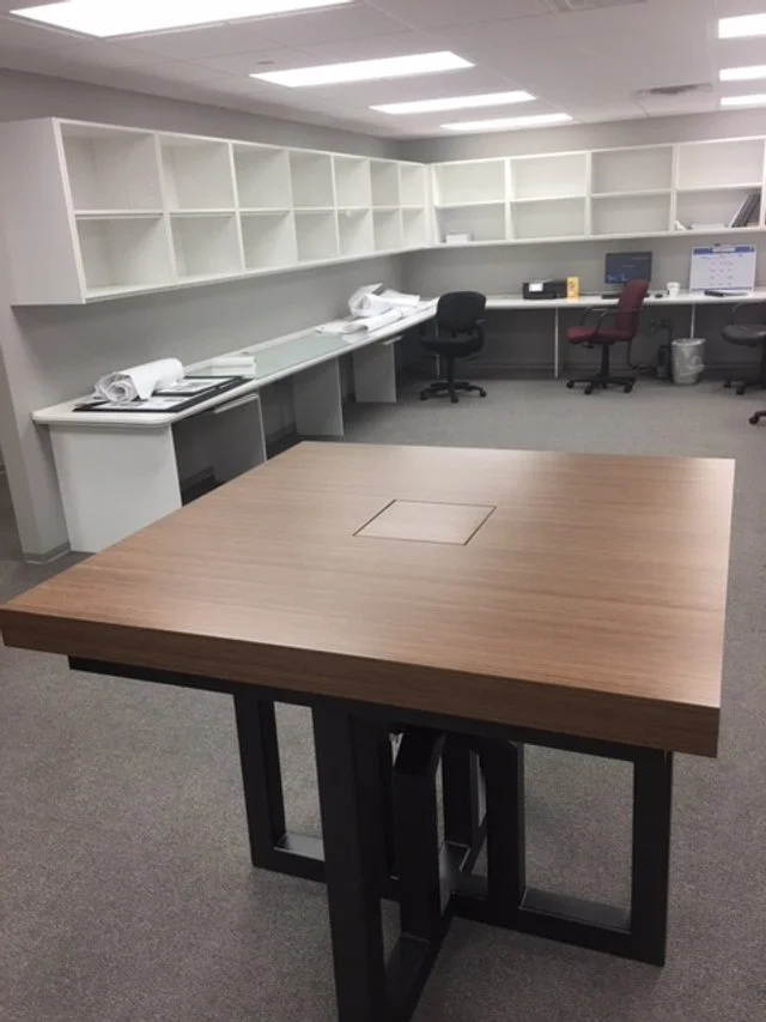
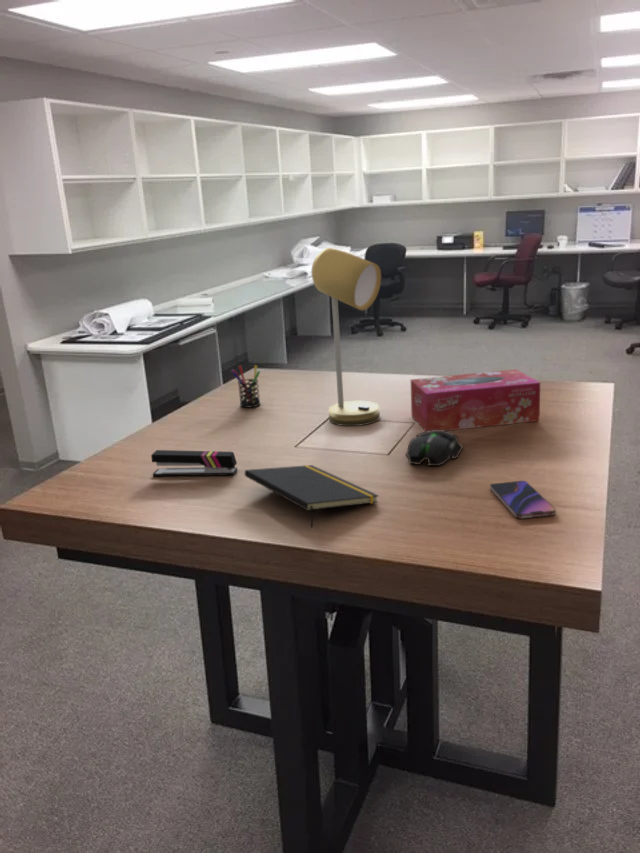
+ notepad (309, 485)
+ pen holder (249, 384)
+ tissue box (473, 399)
+ smartphone (521, 498)
+ mouse (432, 445)
+ desk lamp (339, 335)
+ stapler (194, 462)
